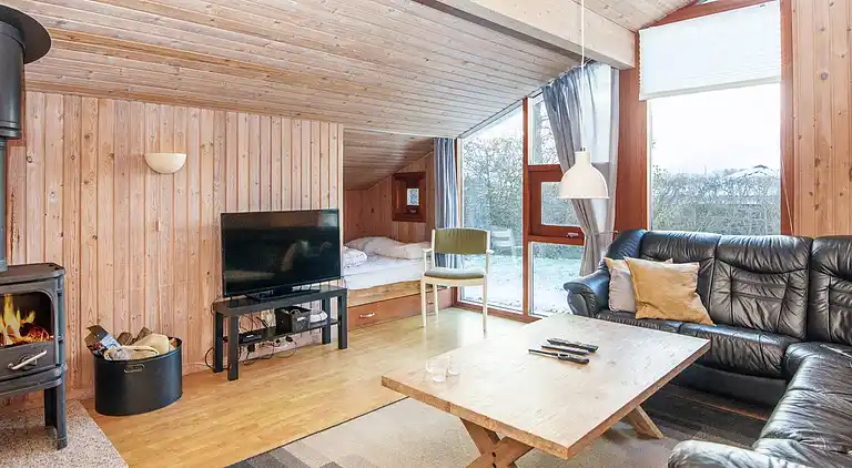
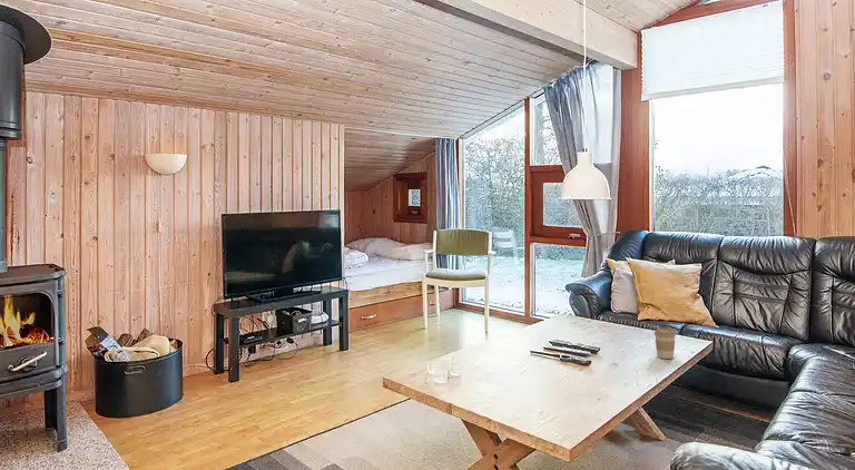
+ coffee cup (665, 343)
